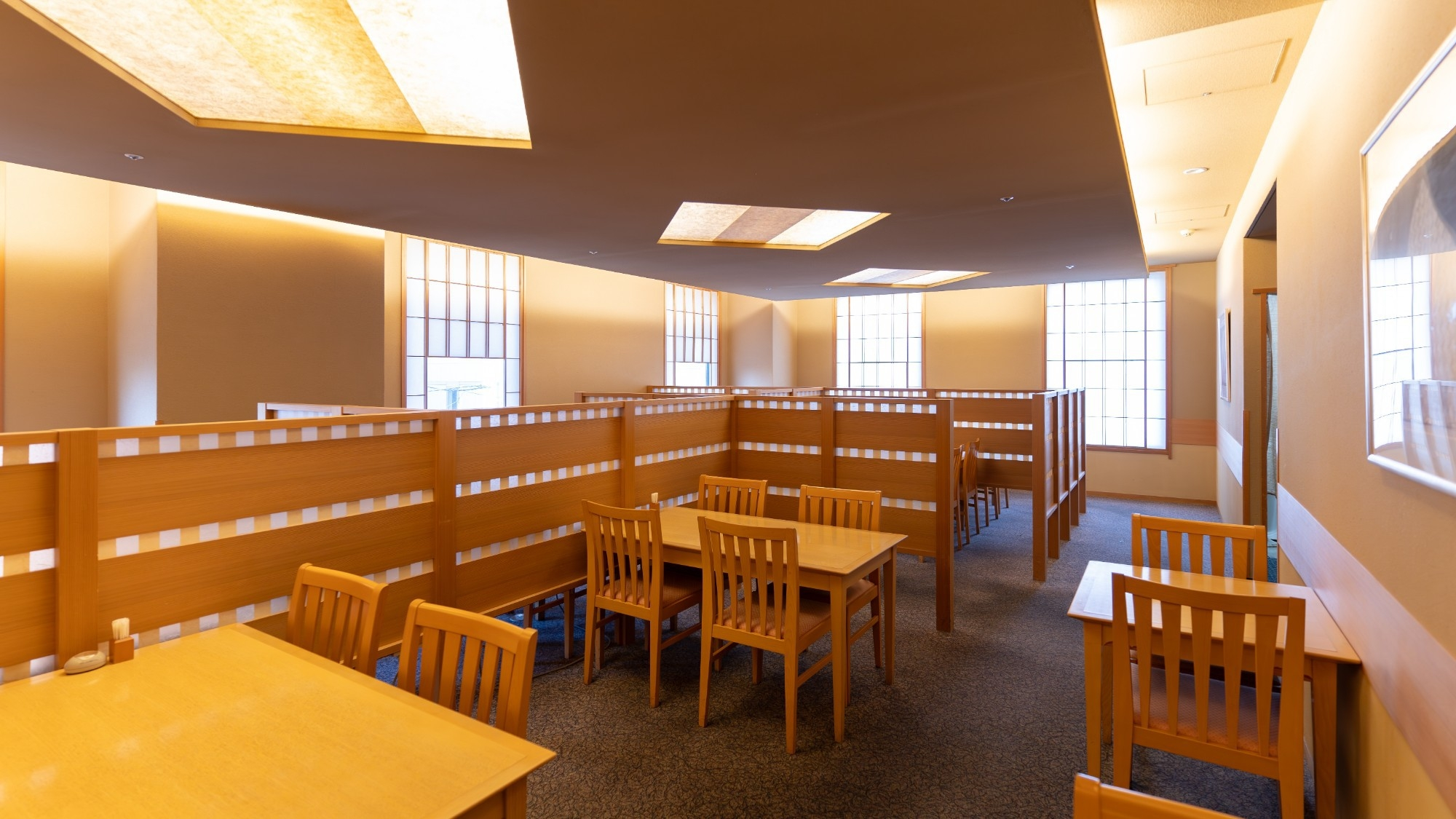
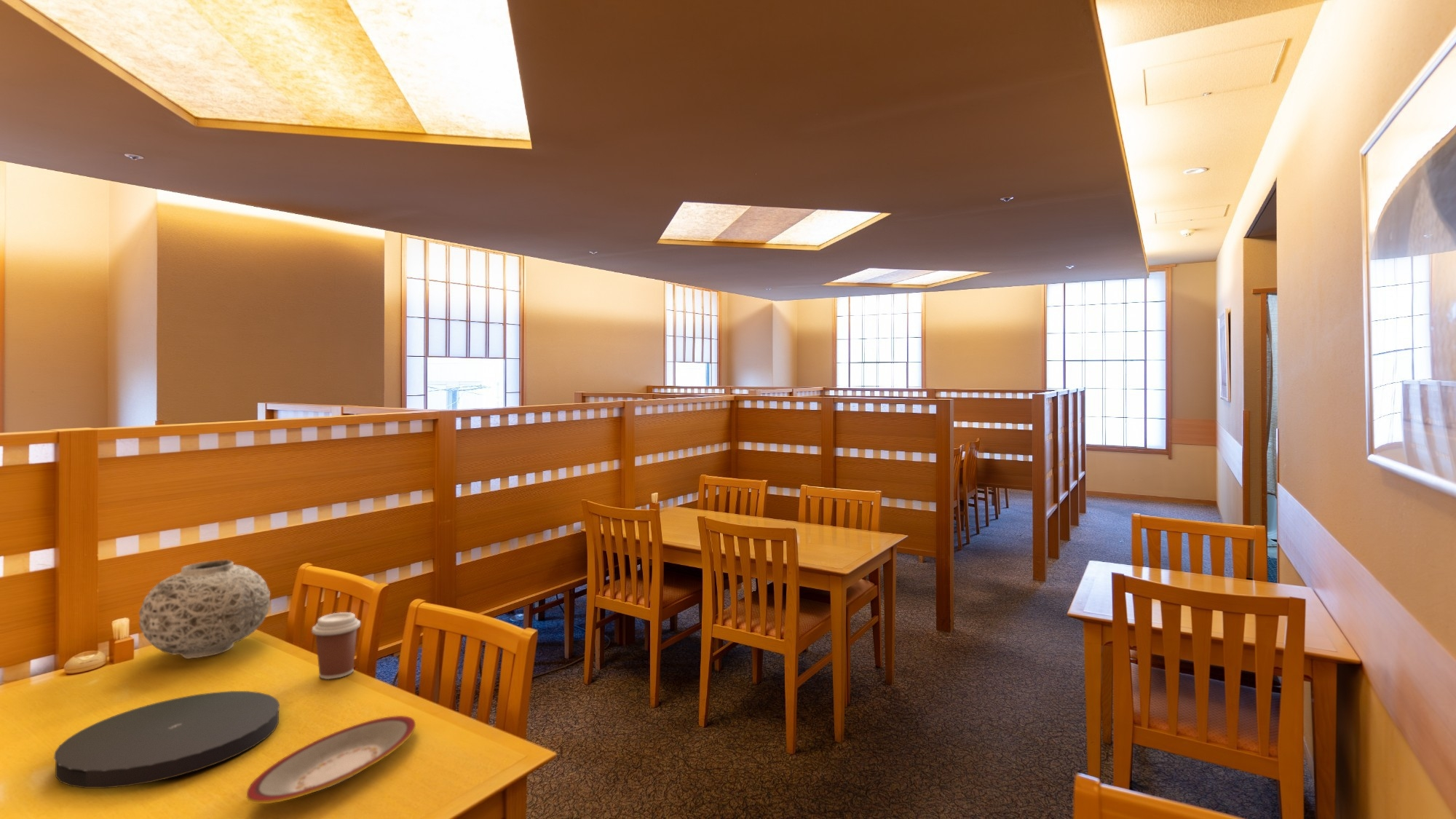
+ plate (175, 733)
+ vase (207, 607)
+ plate (339, 761)
+ coffee cup (336, 645)
